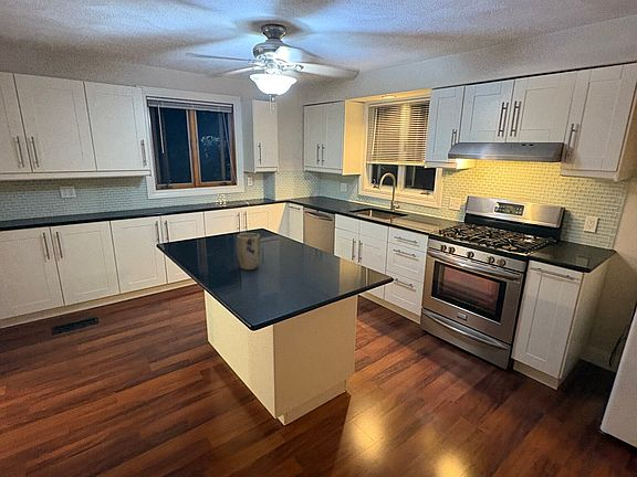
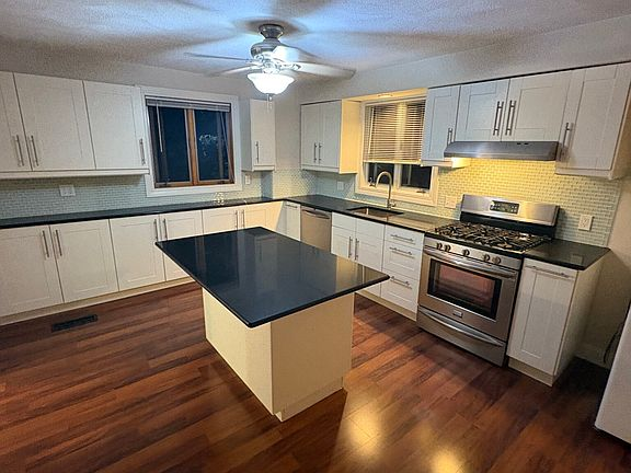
- plant pot (249, 251)
